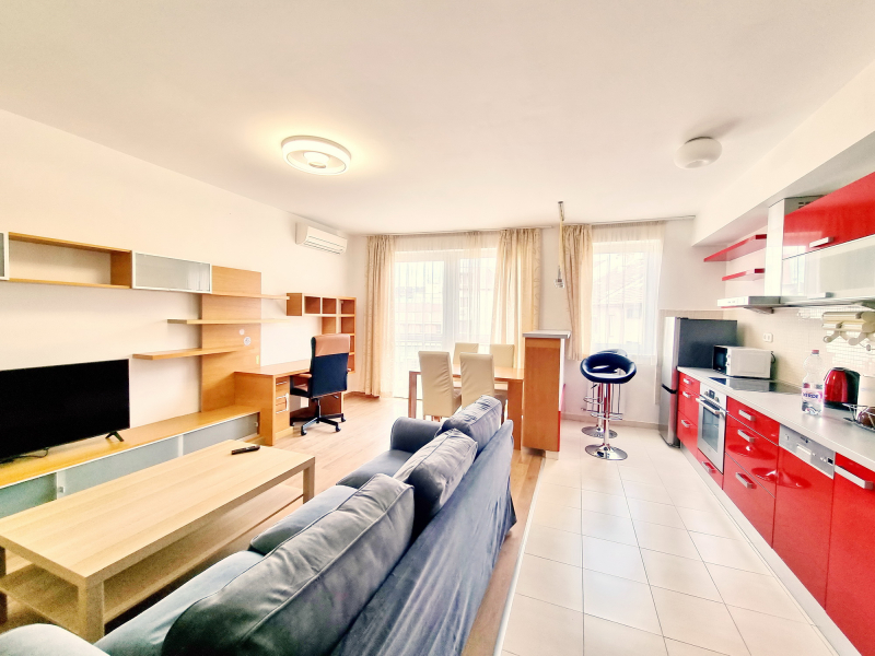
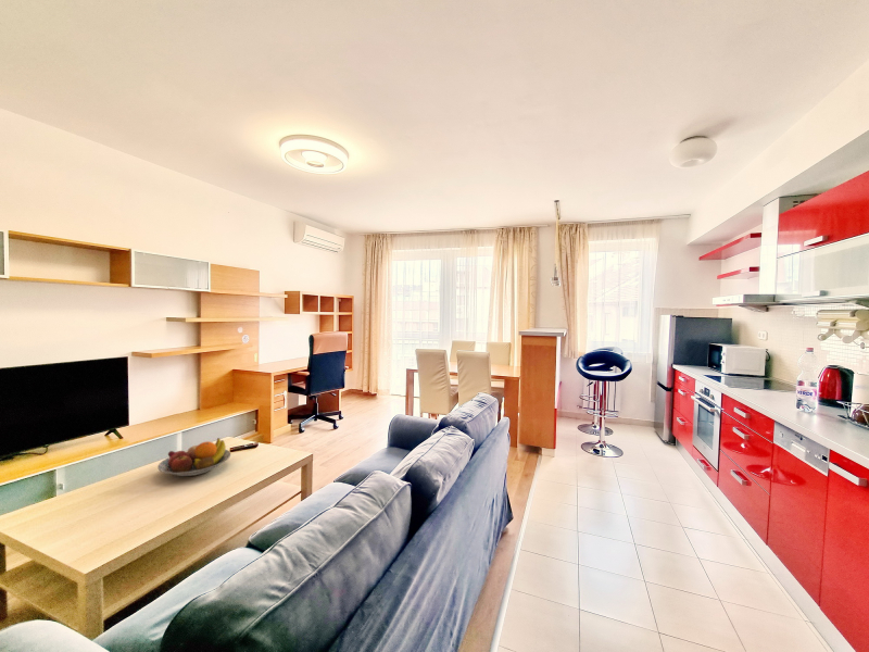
+ fruit bowl (196, 456)
